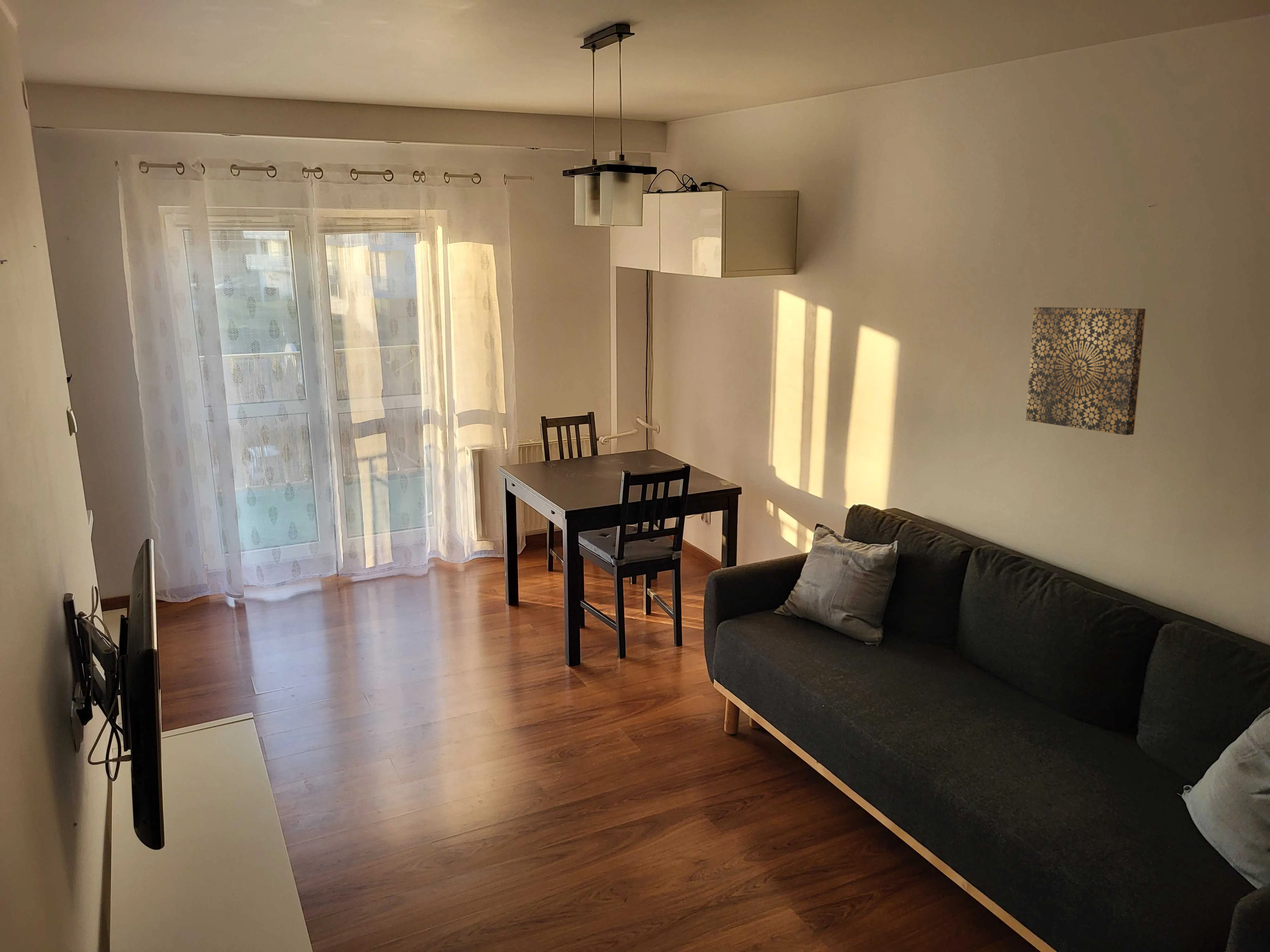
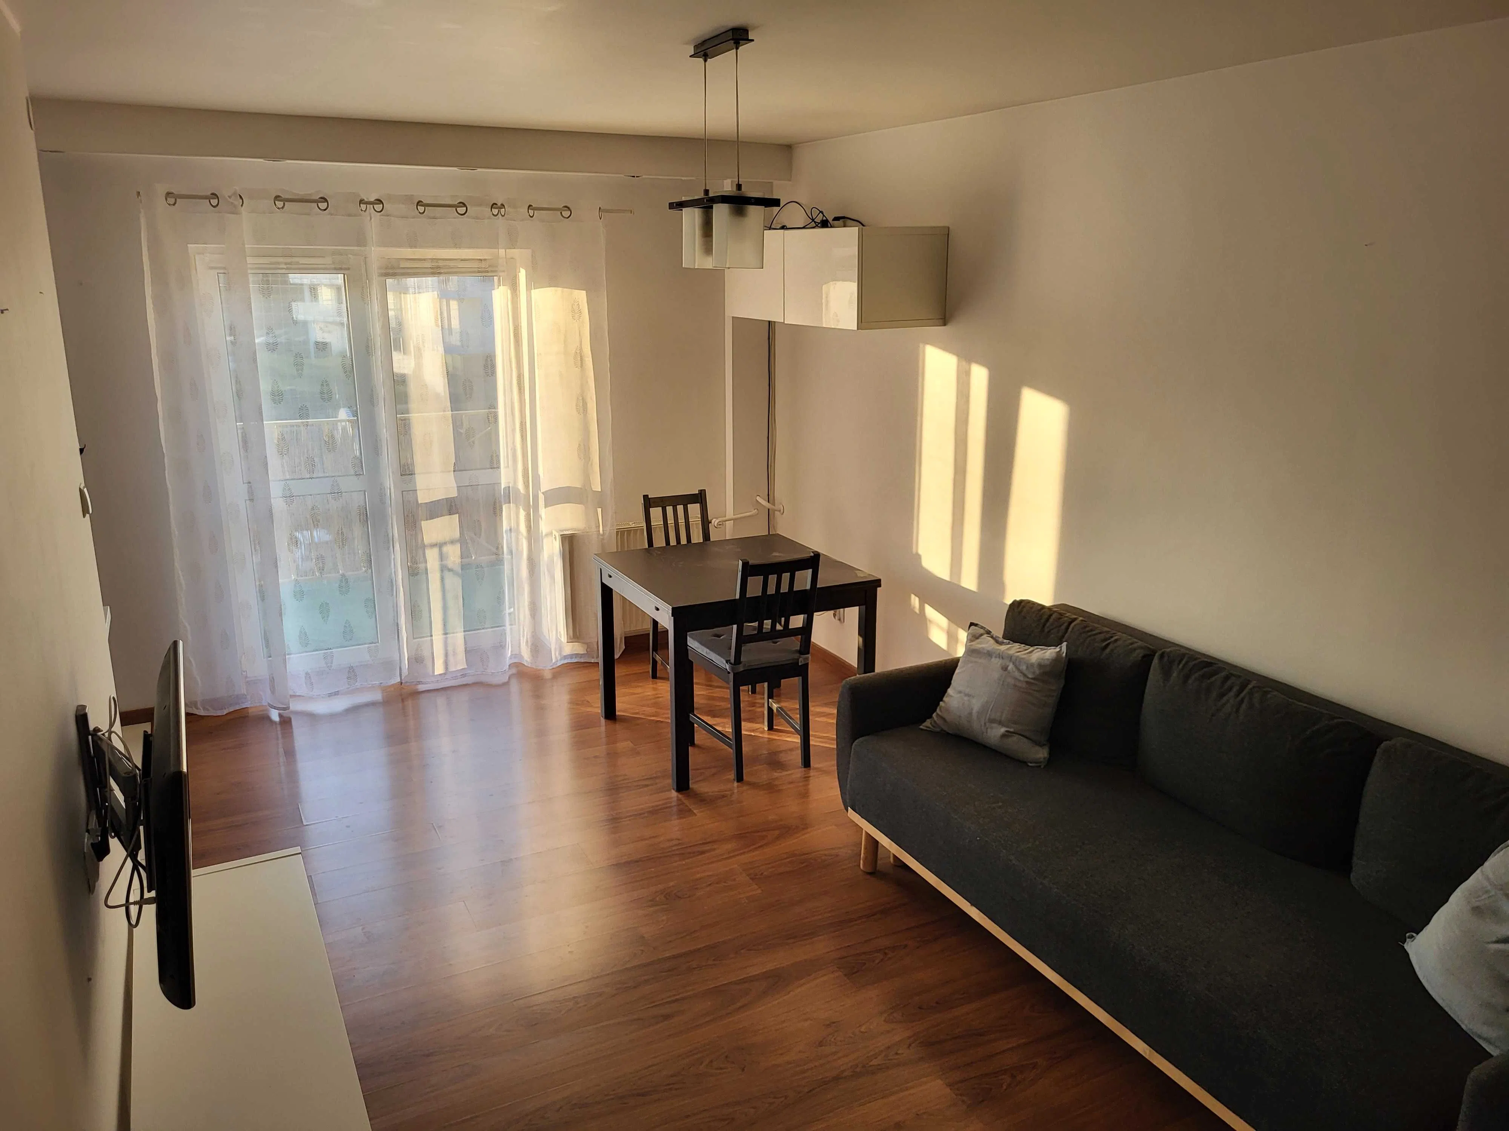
- wall art (1082, 368)
